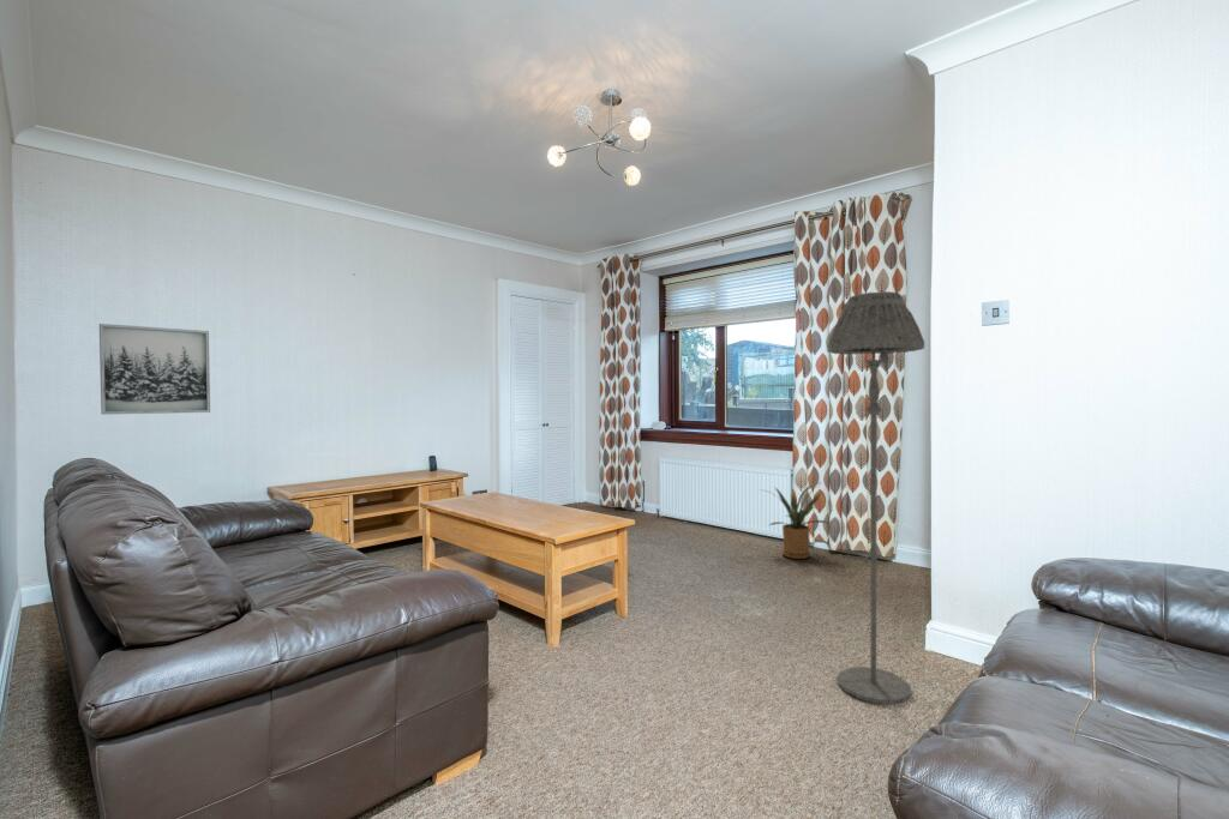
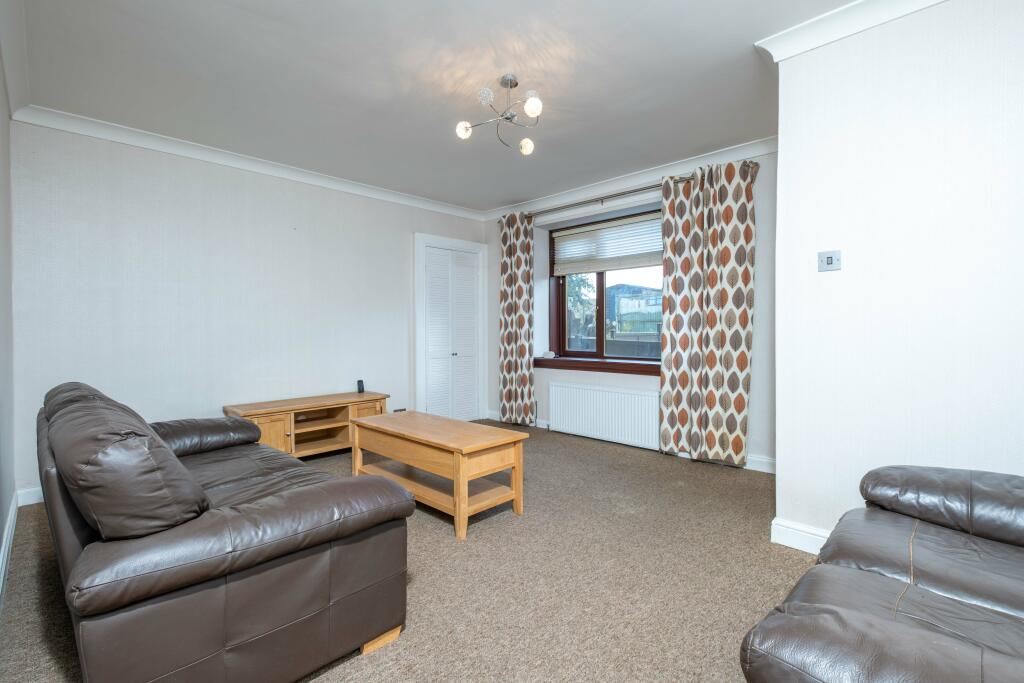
- floor lamp (874, 492)
- house plant (796, 517)
- wall art (157, 371)
